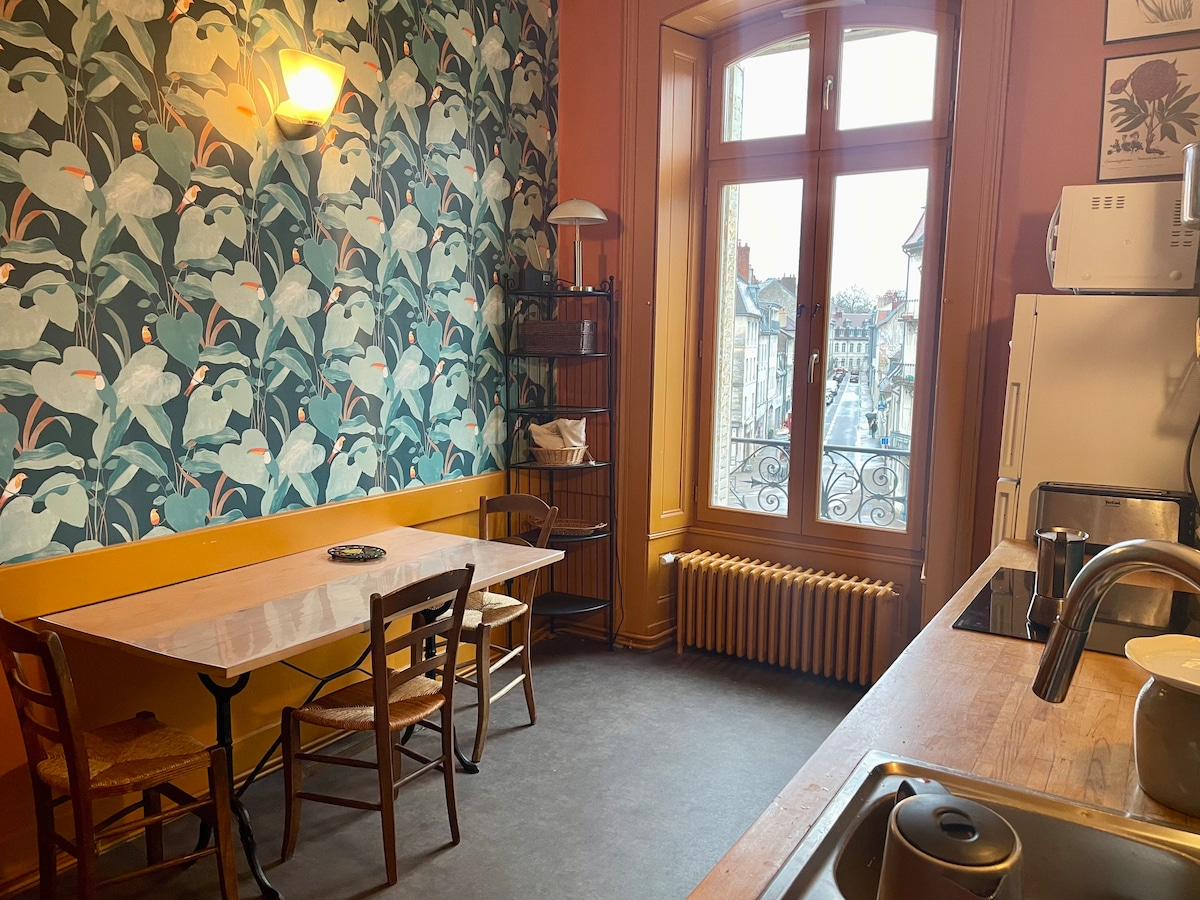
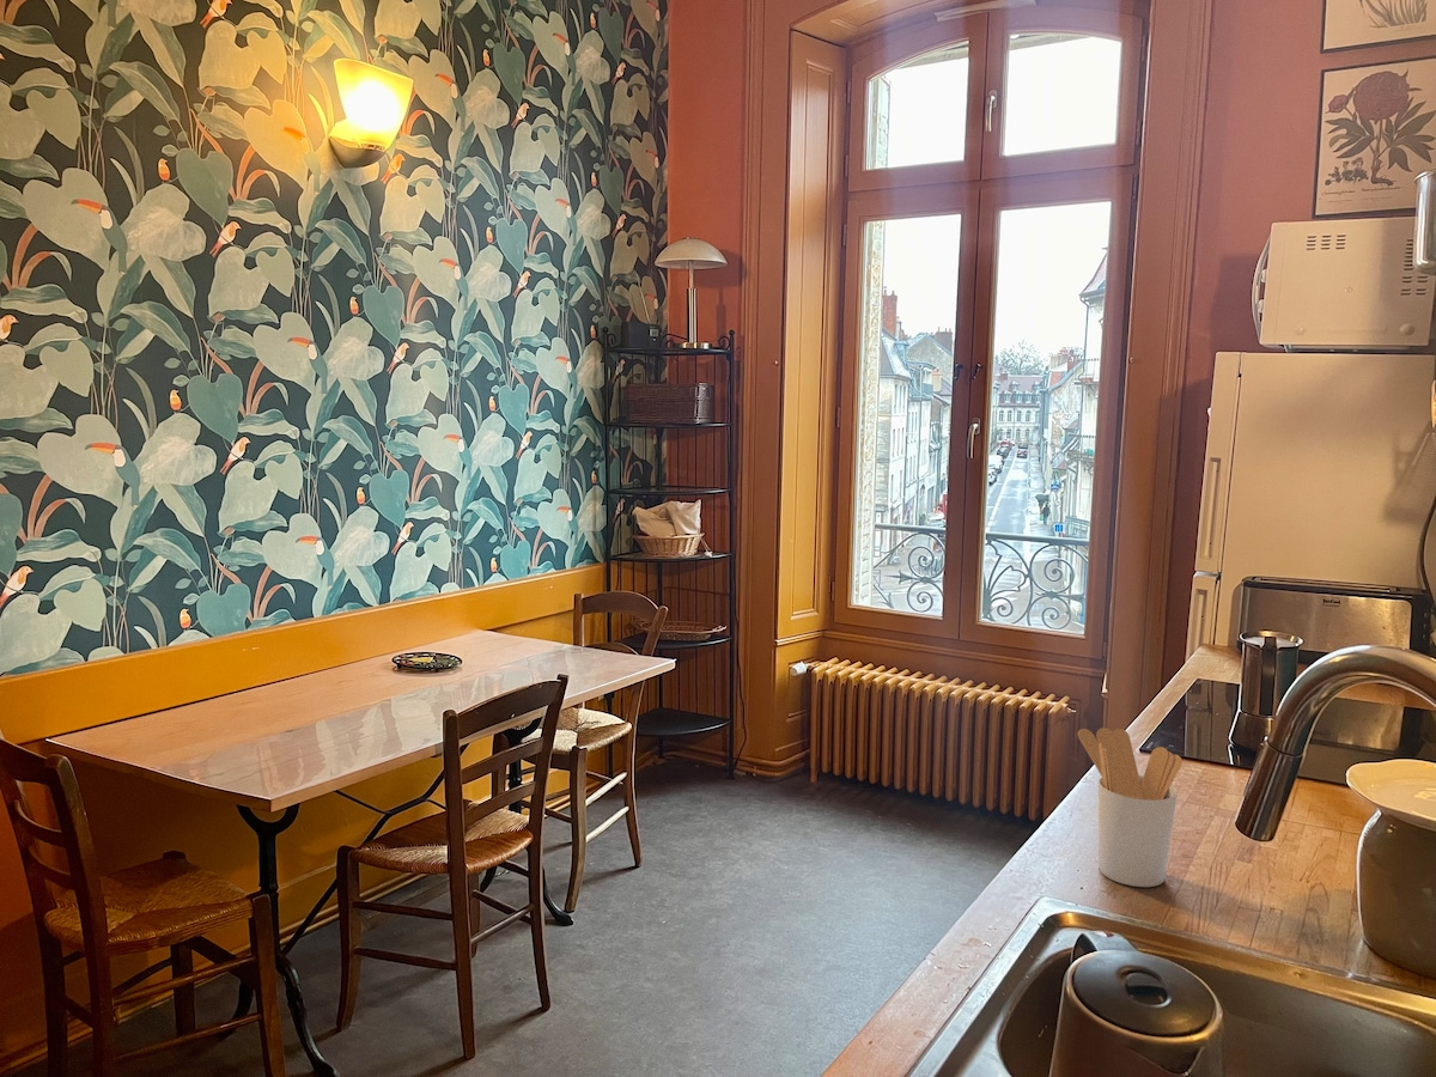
+ utensil holder (1124, 801)
